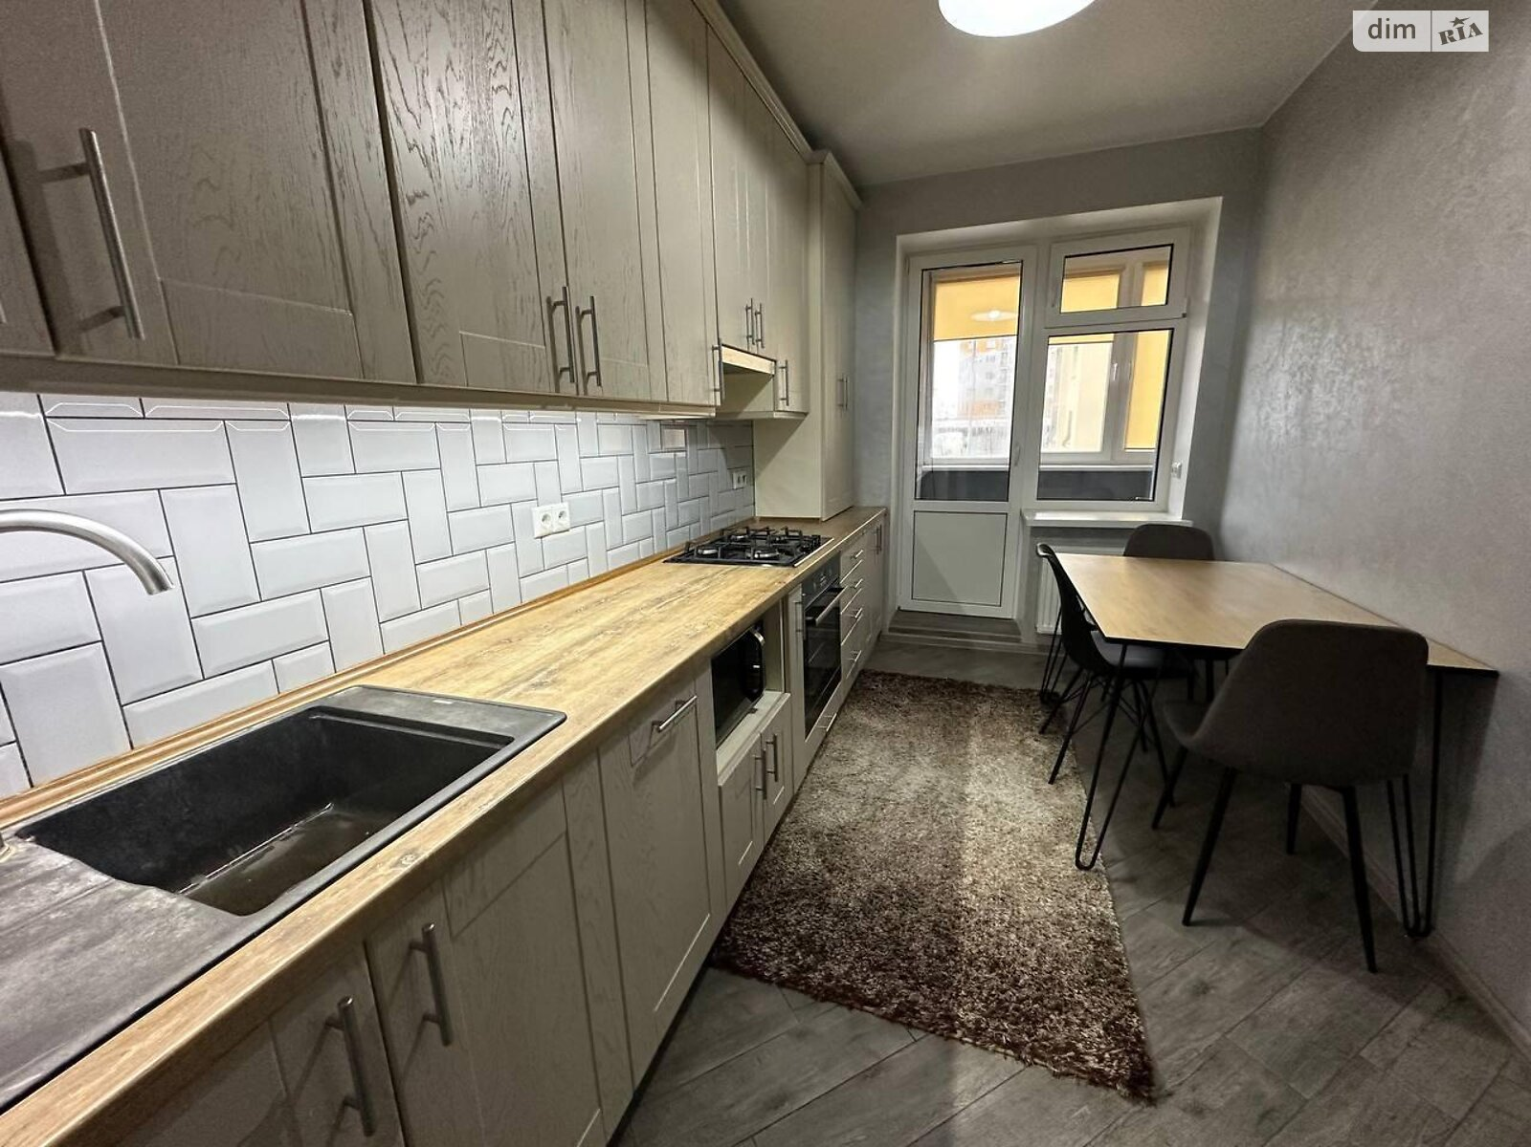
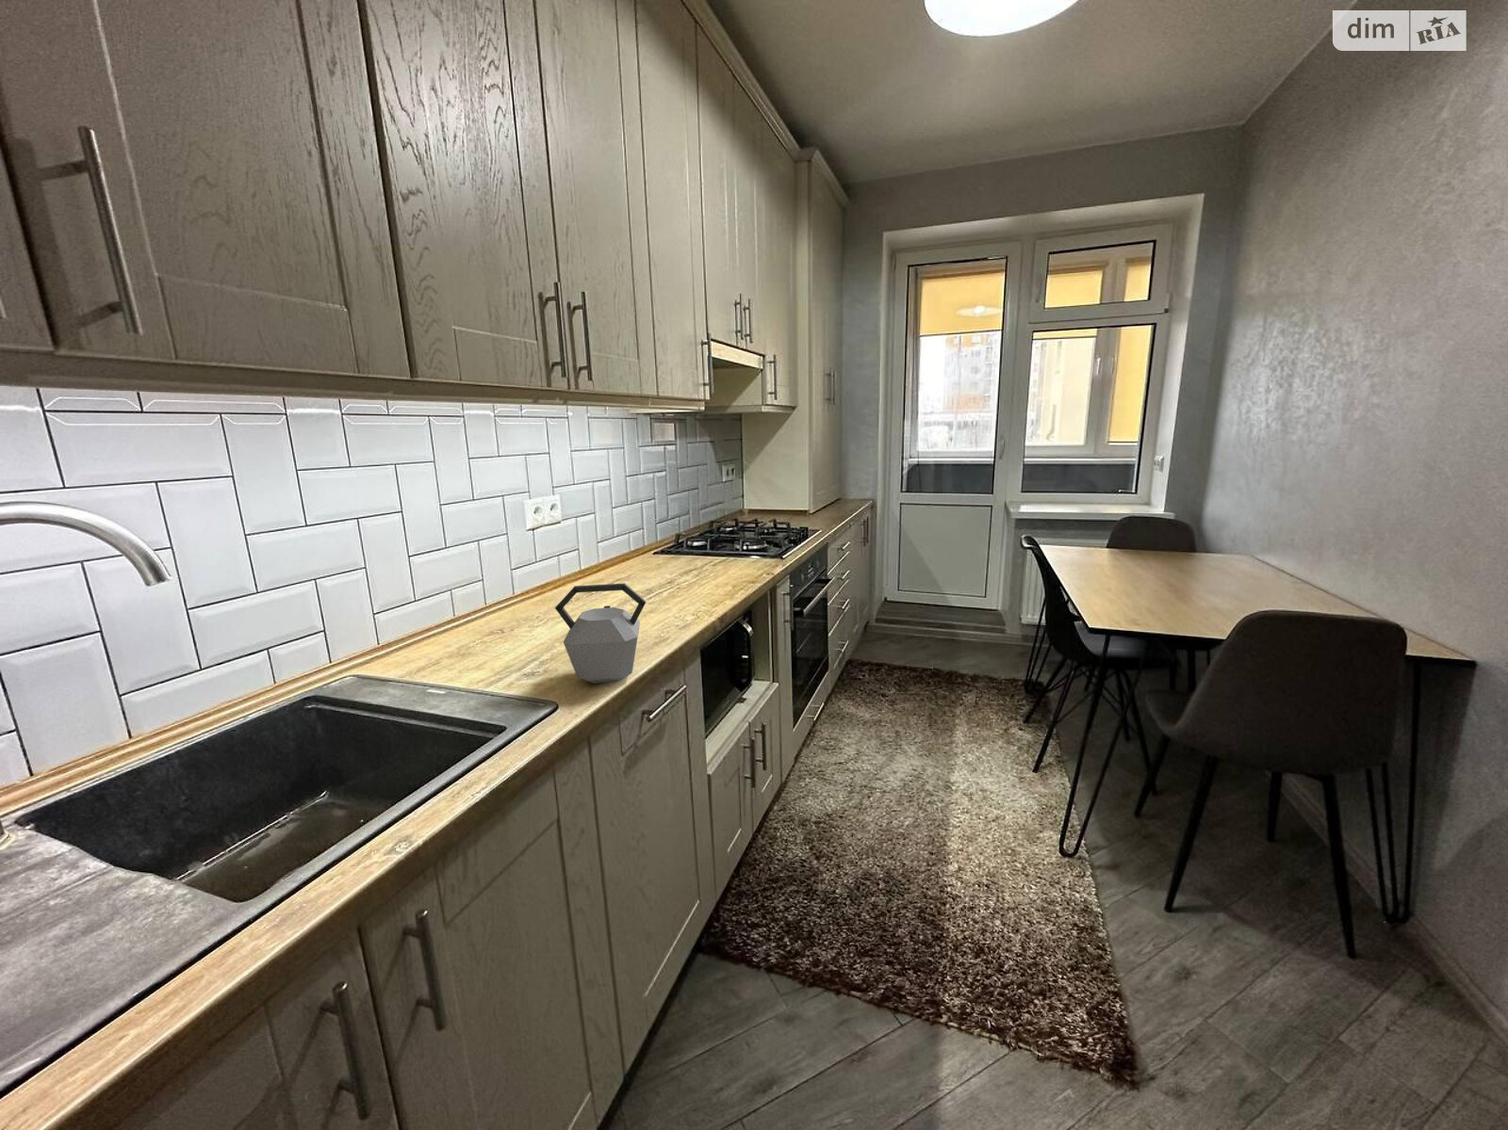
+ kettle (607, 620)
